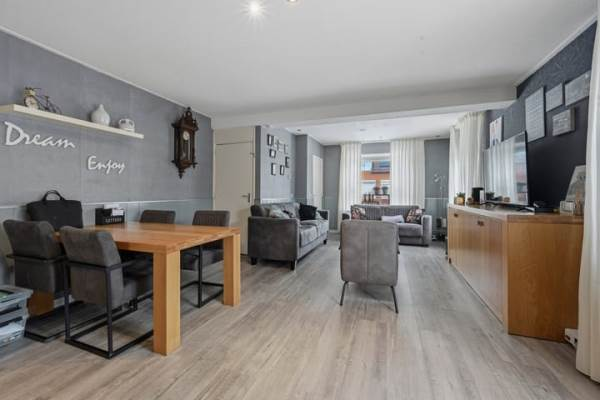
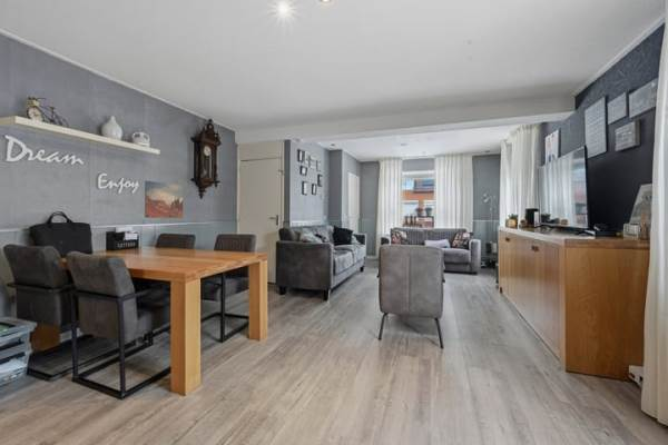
+ wall art (165, 200)
